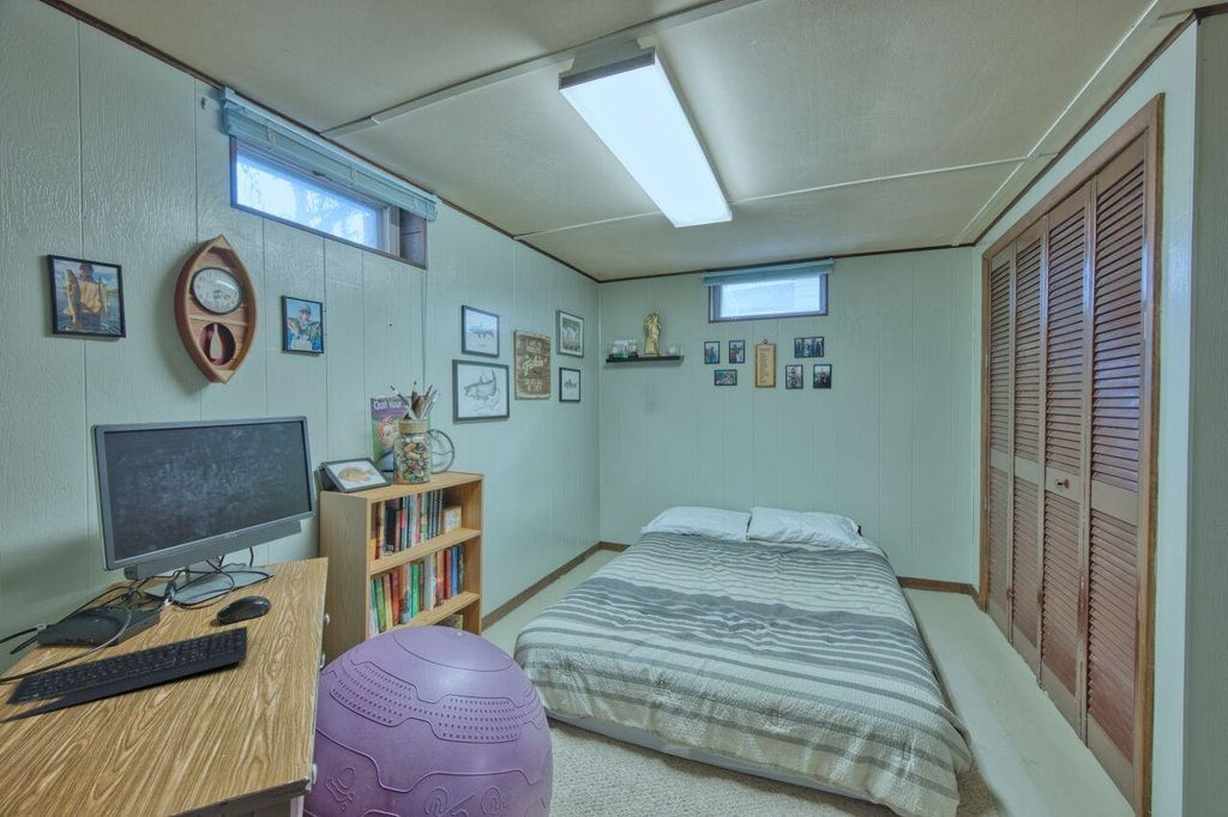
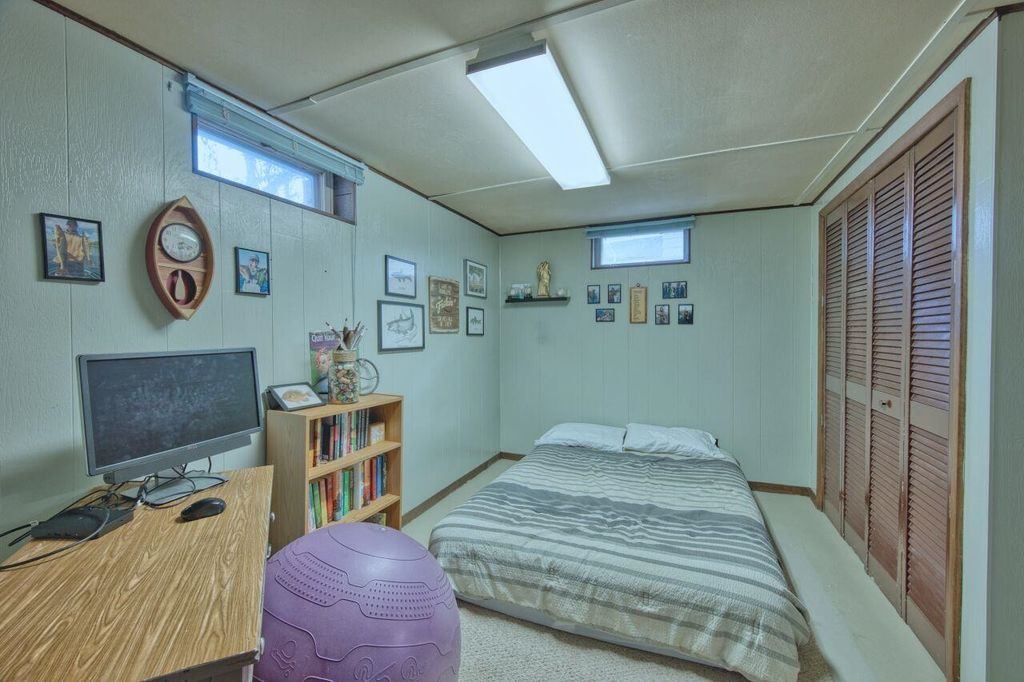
- keyboard (139, 667)
